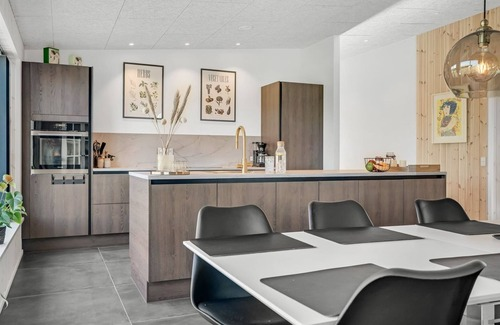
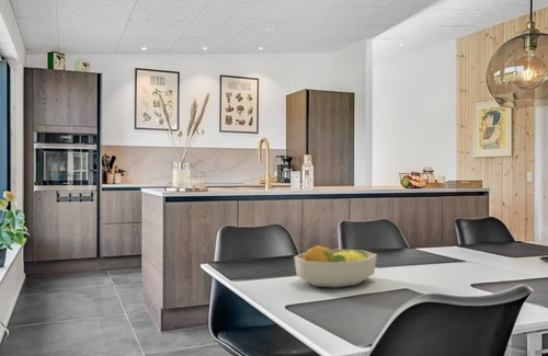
+ fruit bowl (335, 262)
